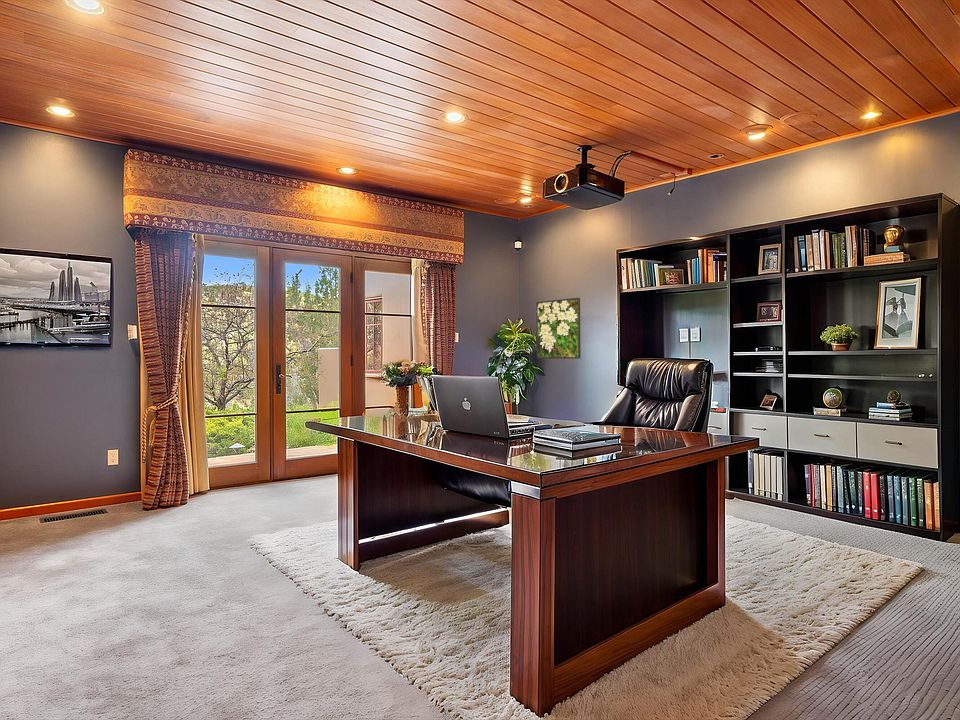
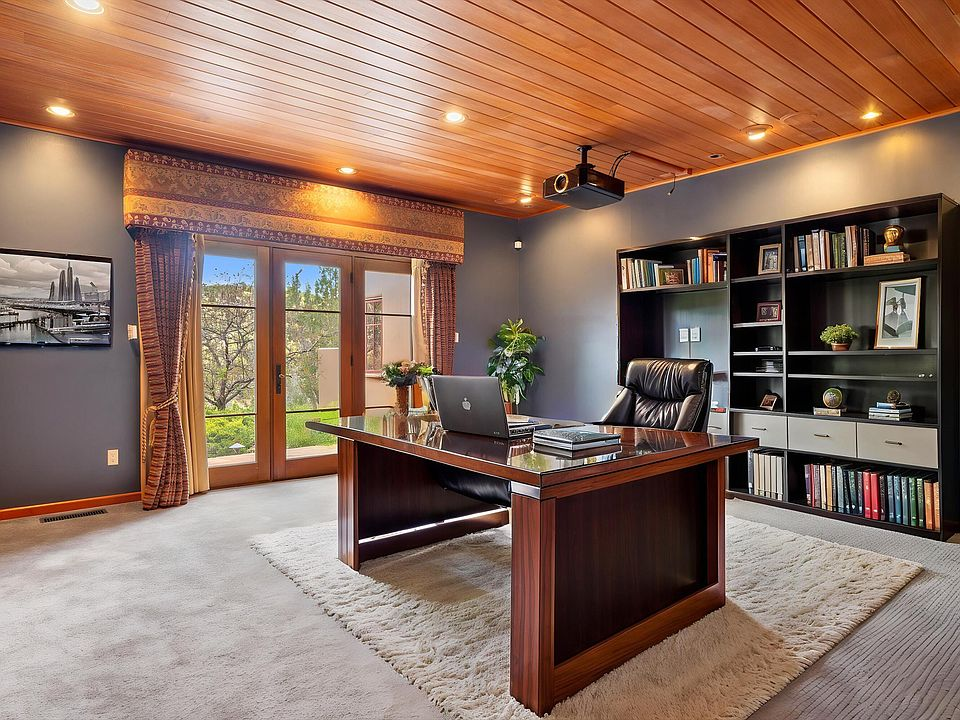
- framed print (557, 329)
